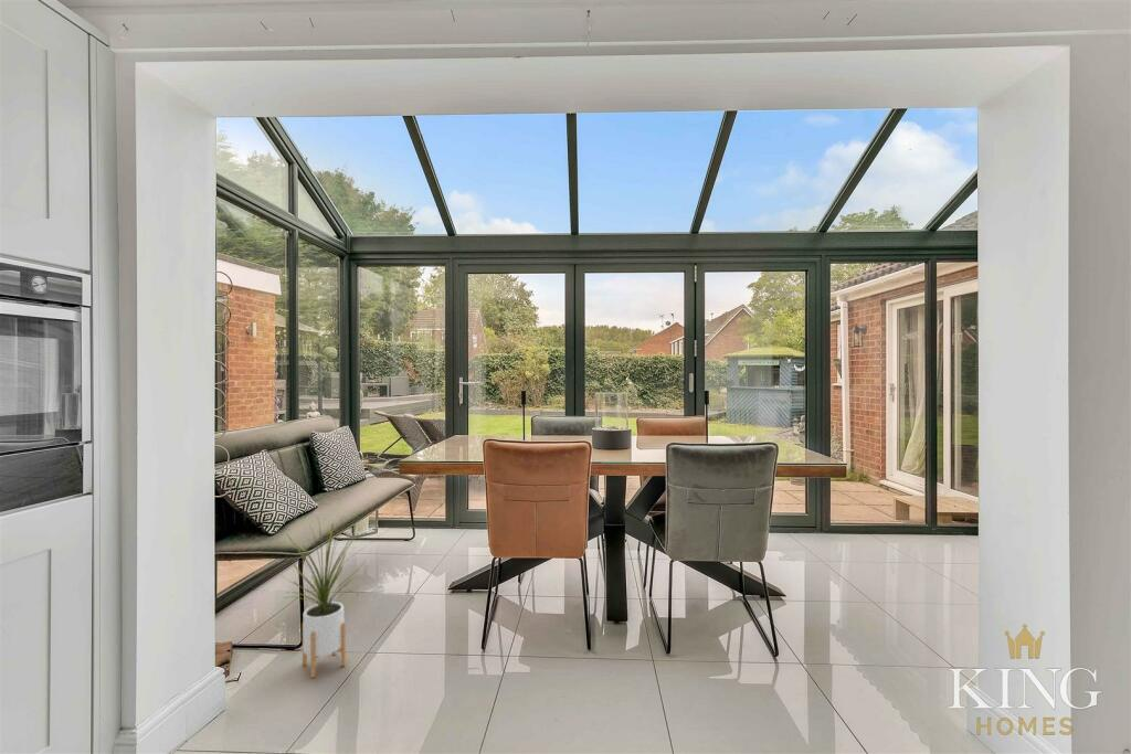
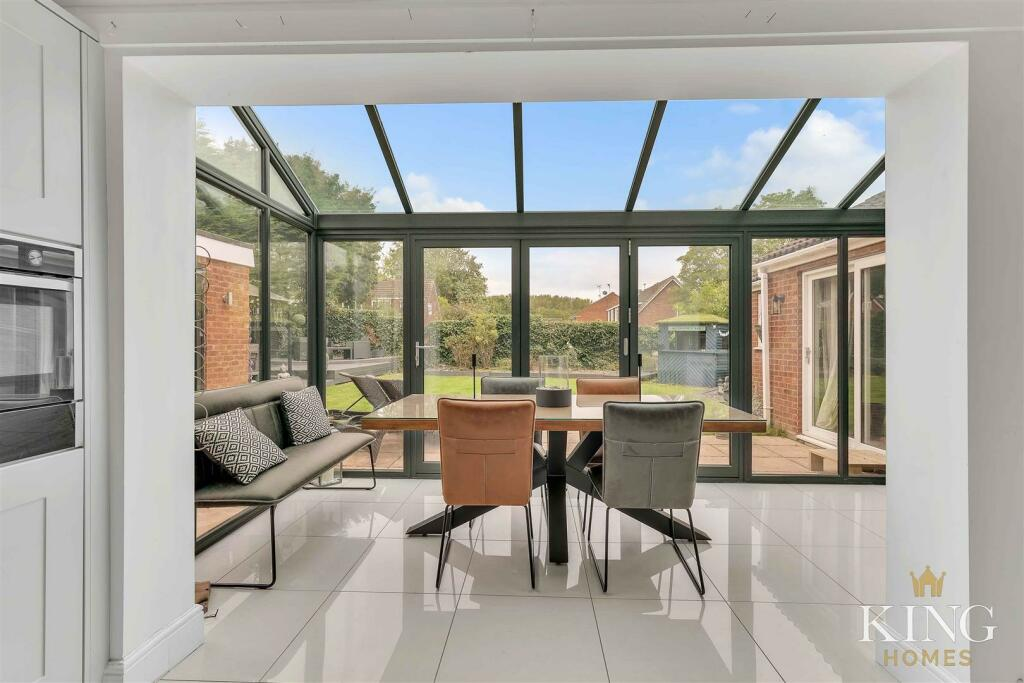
- house plant (323, 591)
